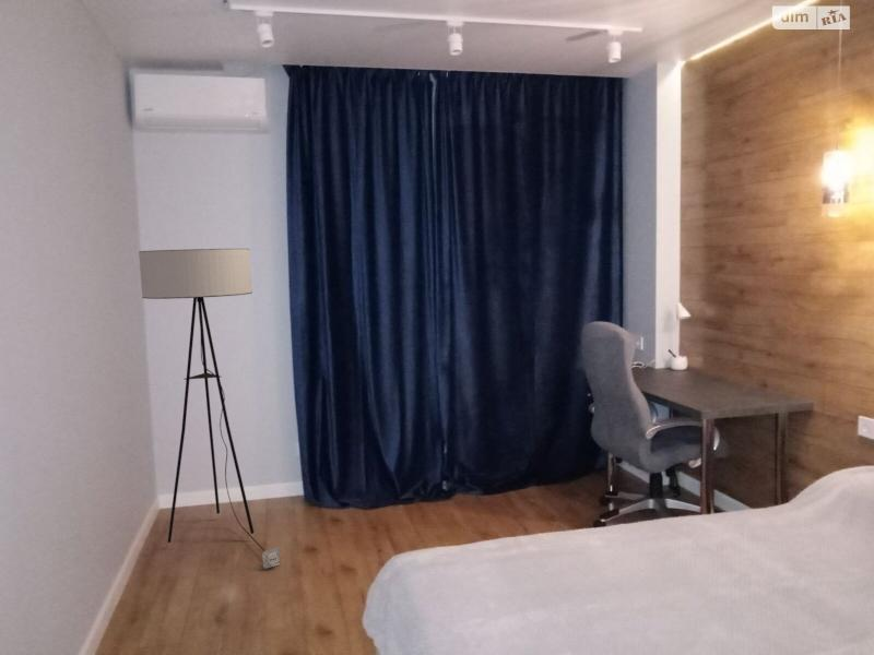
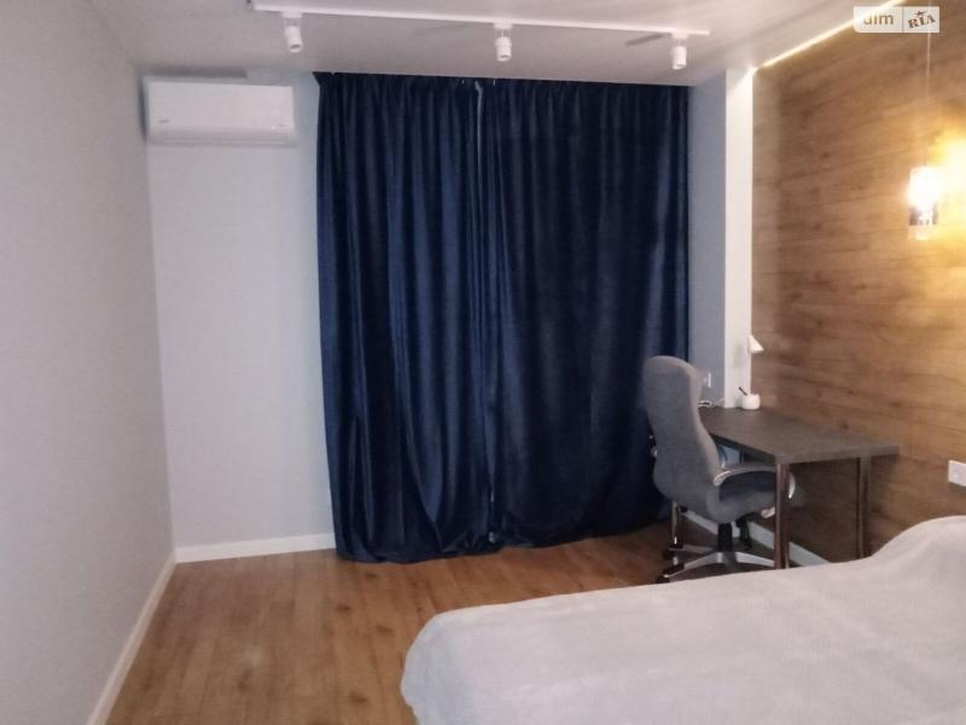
- floor lamp (209, 400)
